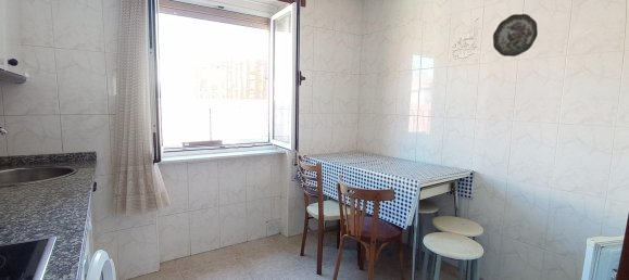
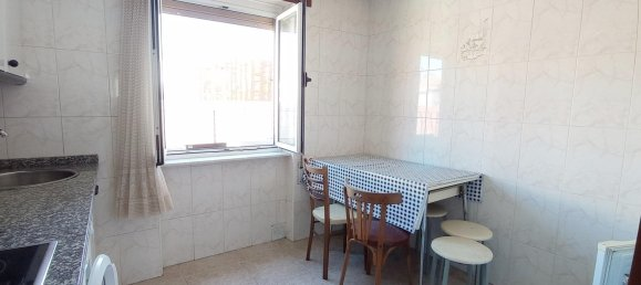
- decorative plate (514, 35)
